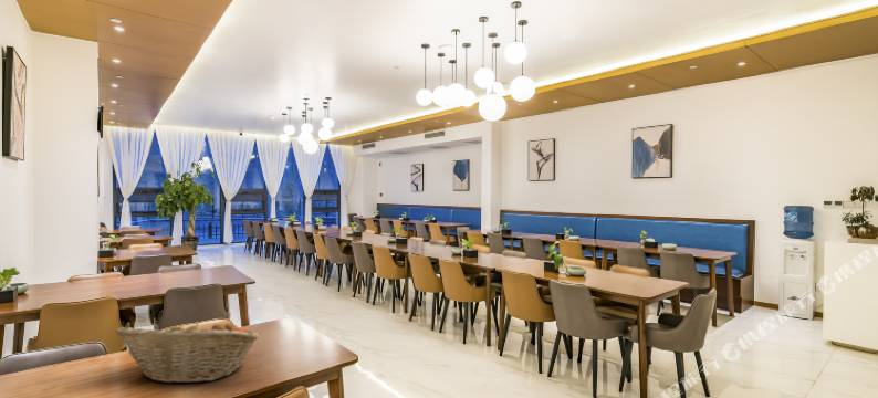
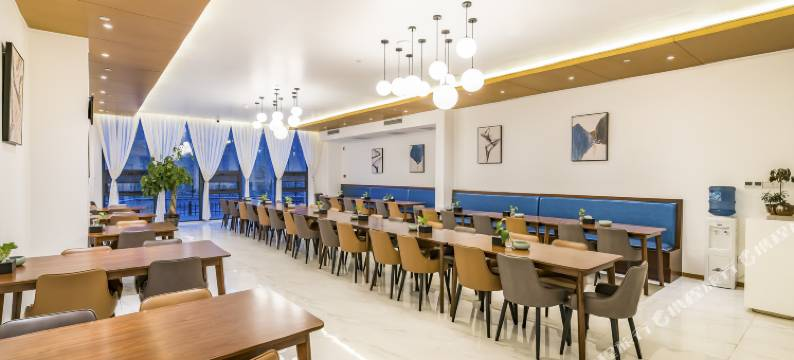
- fruit basket (190, 343)
